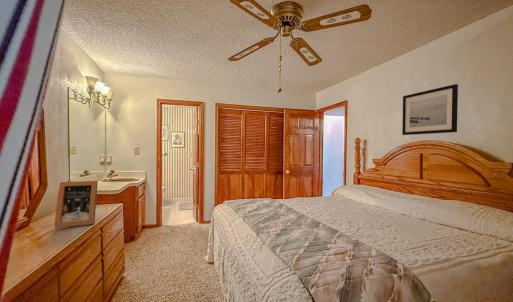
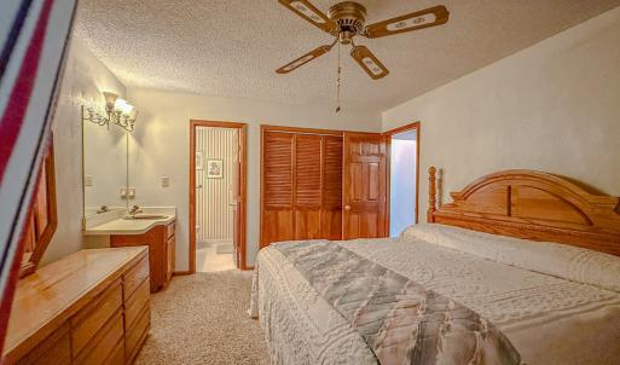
- picture frame (79, 201)
- wall art (427, 112)
